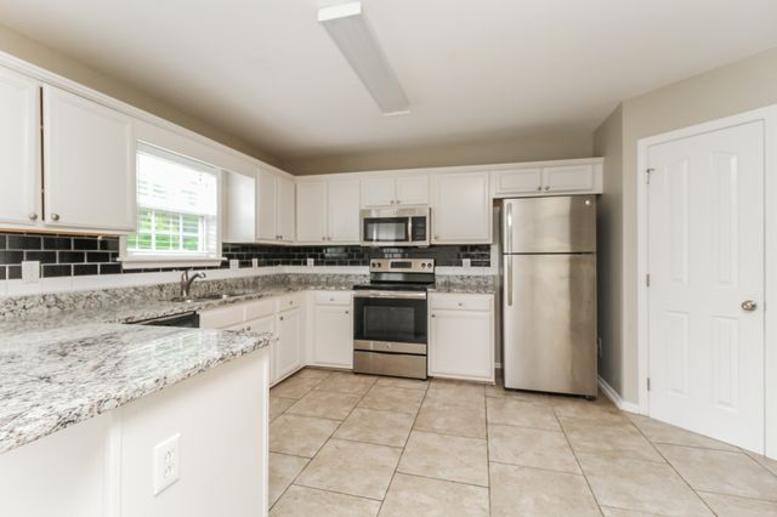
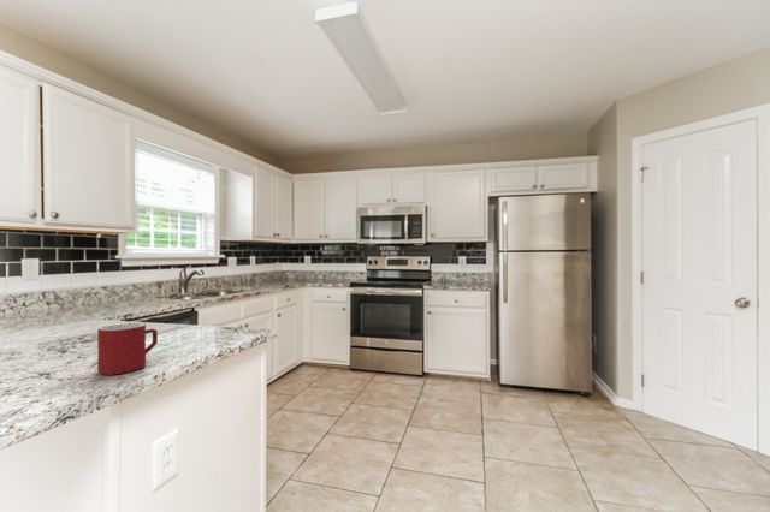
+ mug (130, 345)
